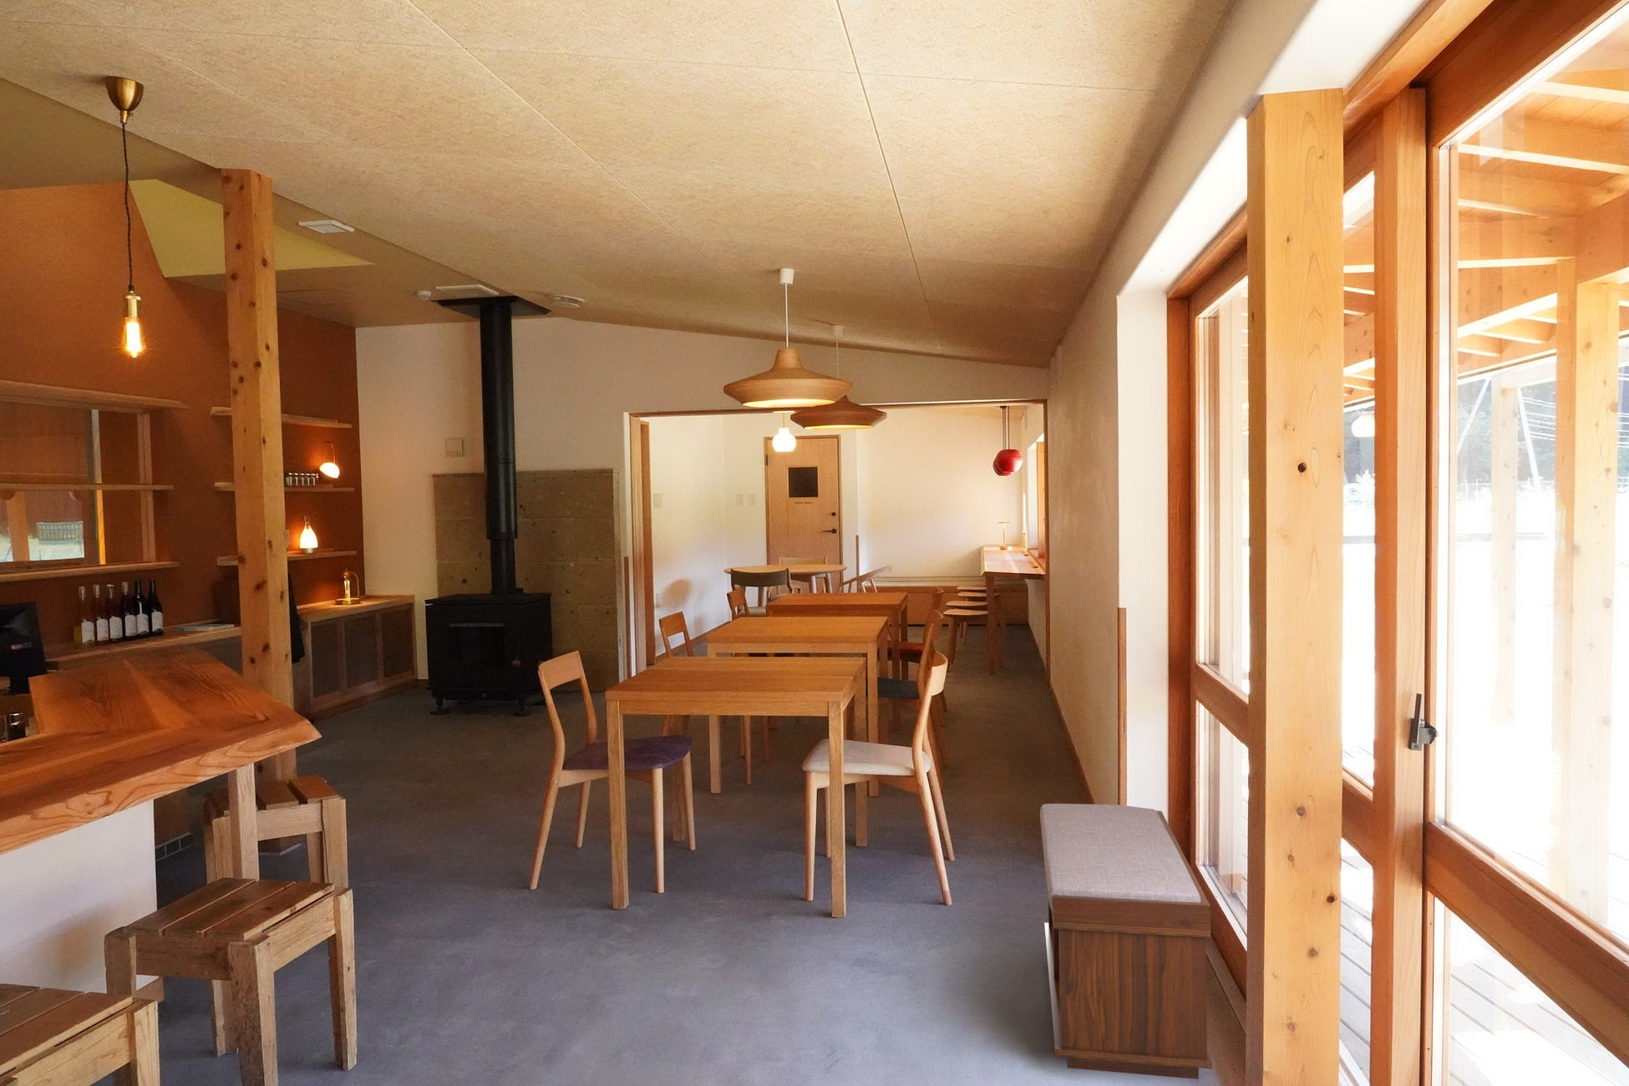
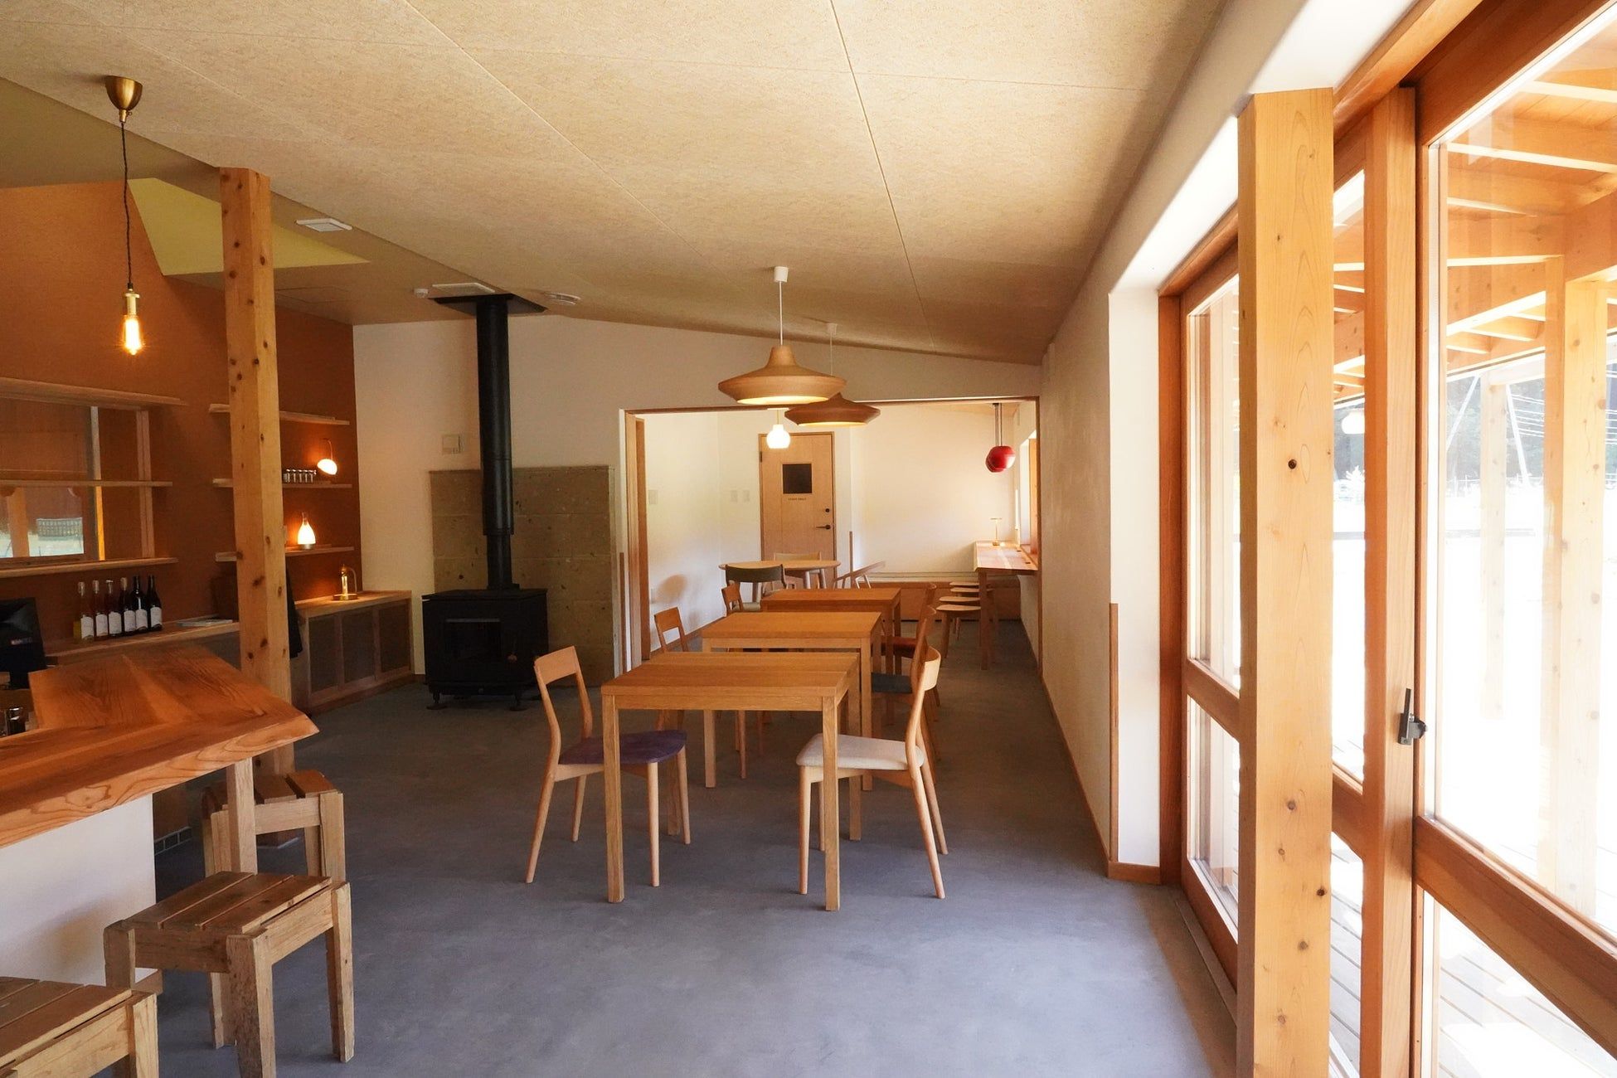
- bench (1113, 922)
